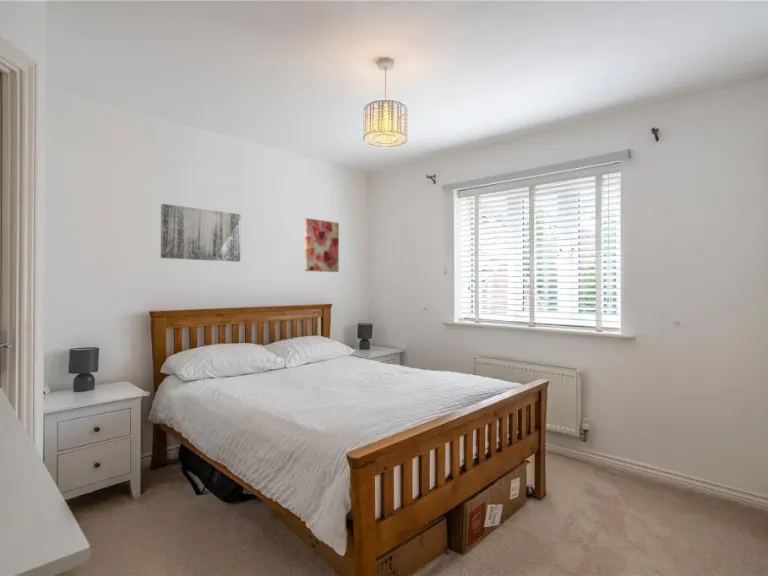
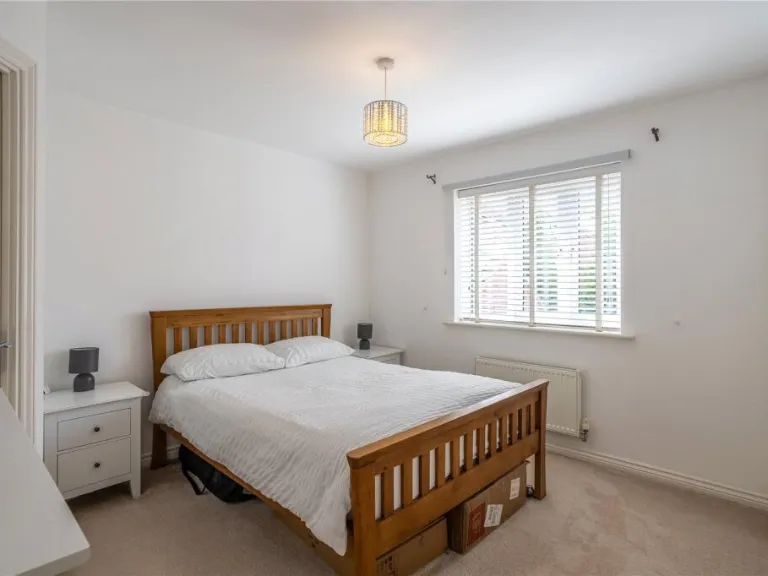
- wall art (203, 234)
- wall art (322, 246)
